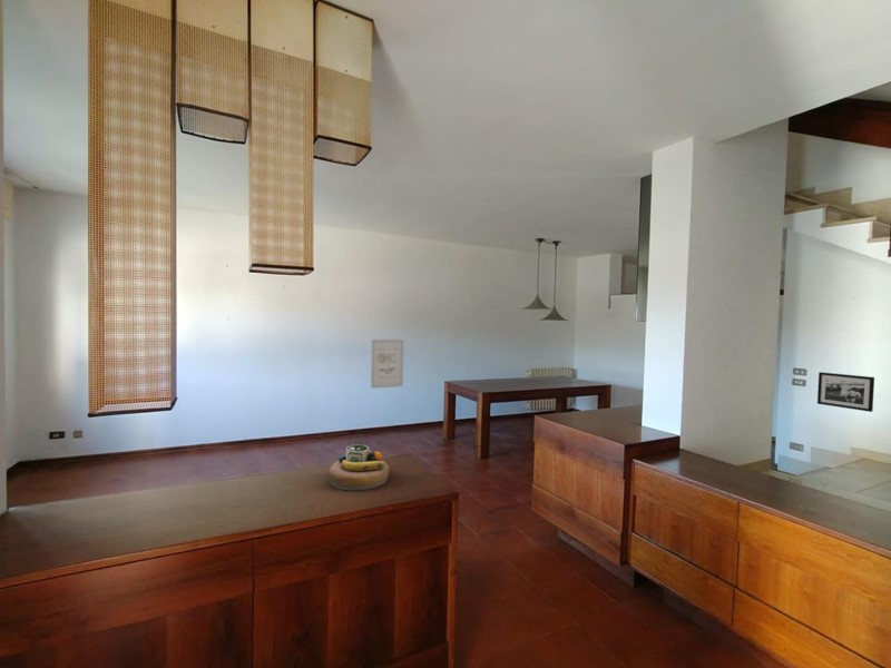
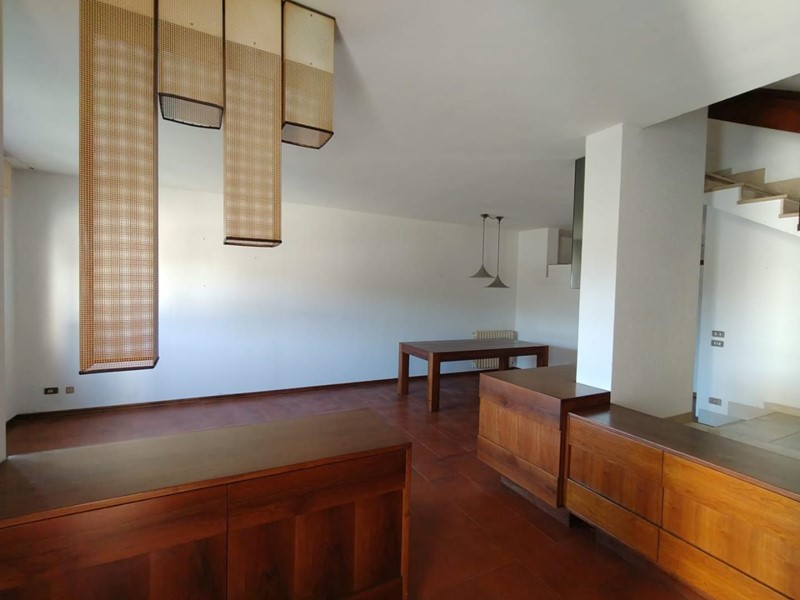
- wall art (388, 363)
- picture frame (844, 391)
- decorative bowl (359, 461)
